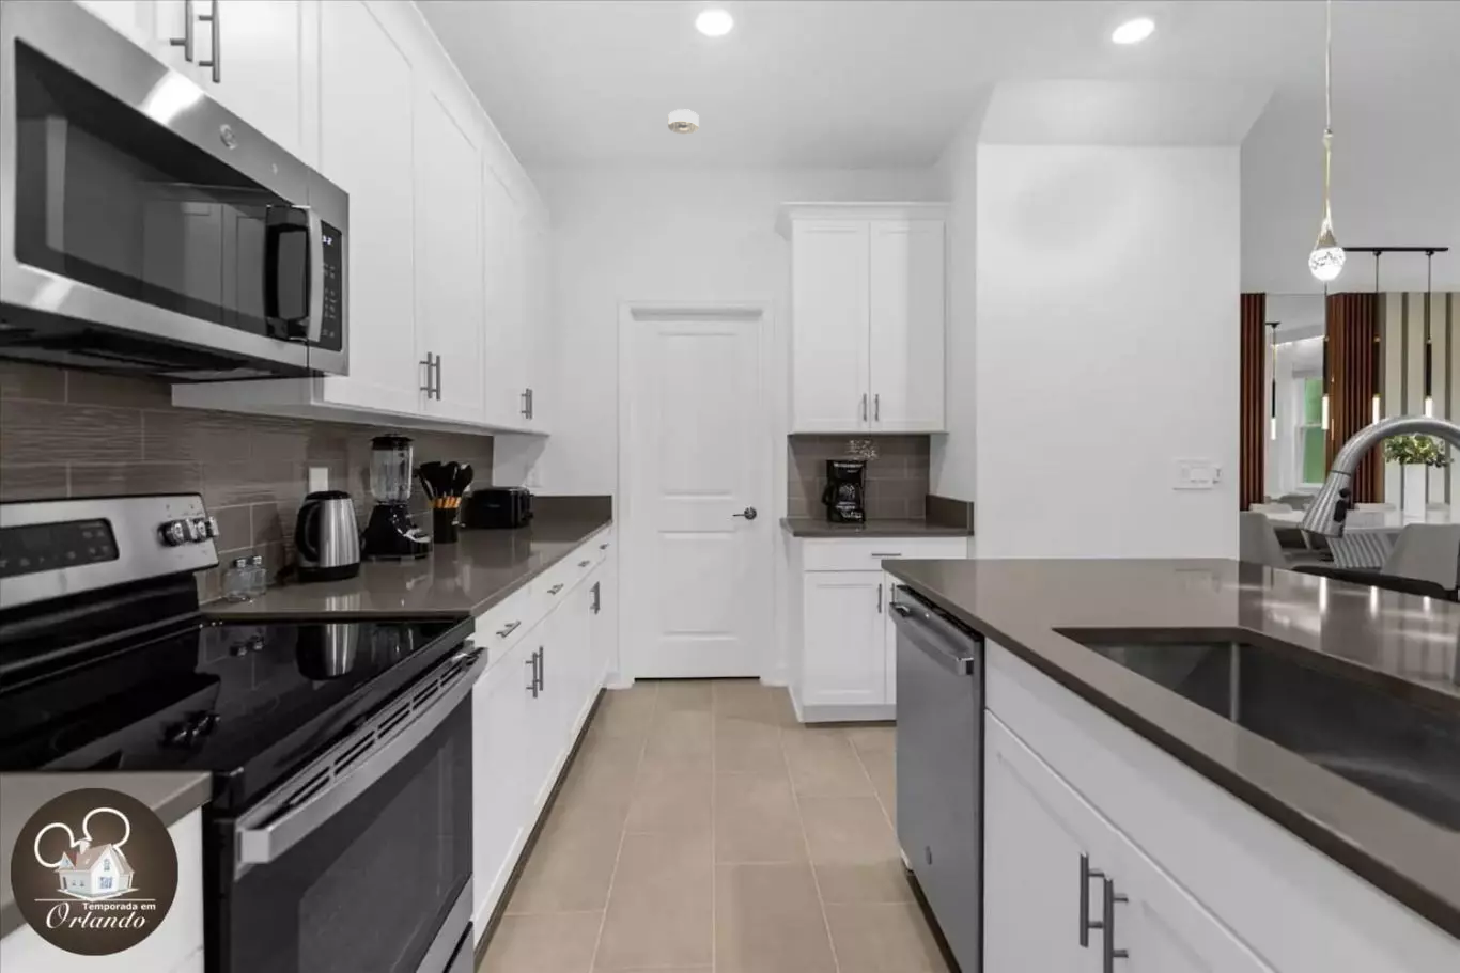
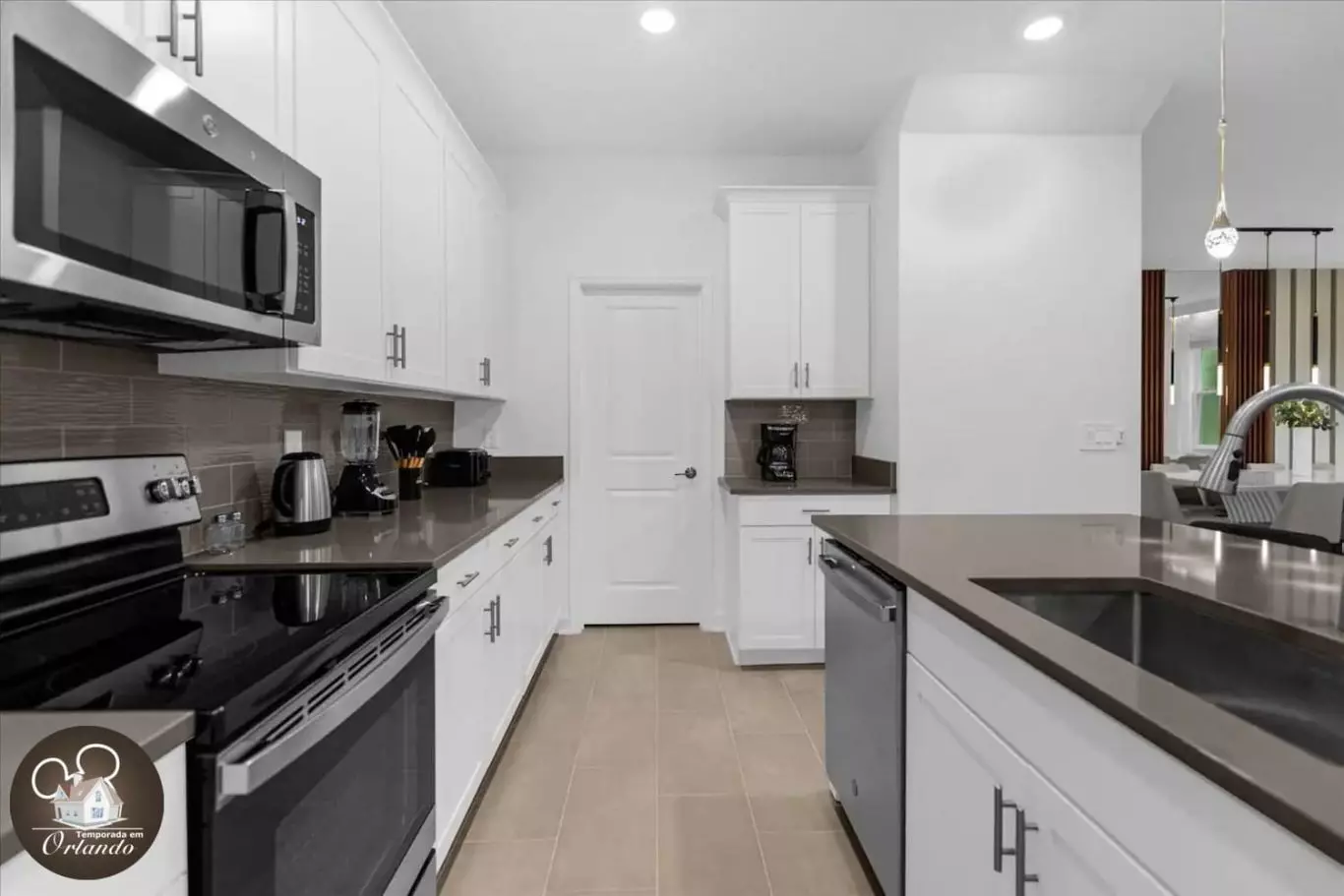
- smoke detector (683, 121)
